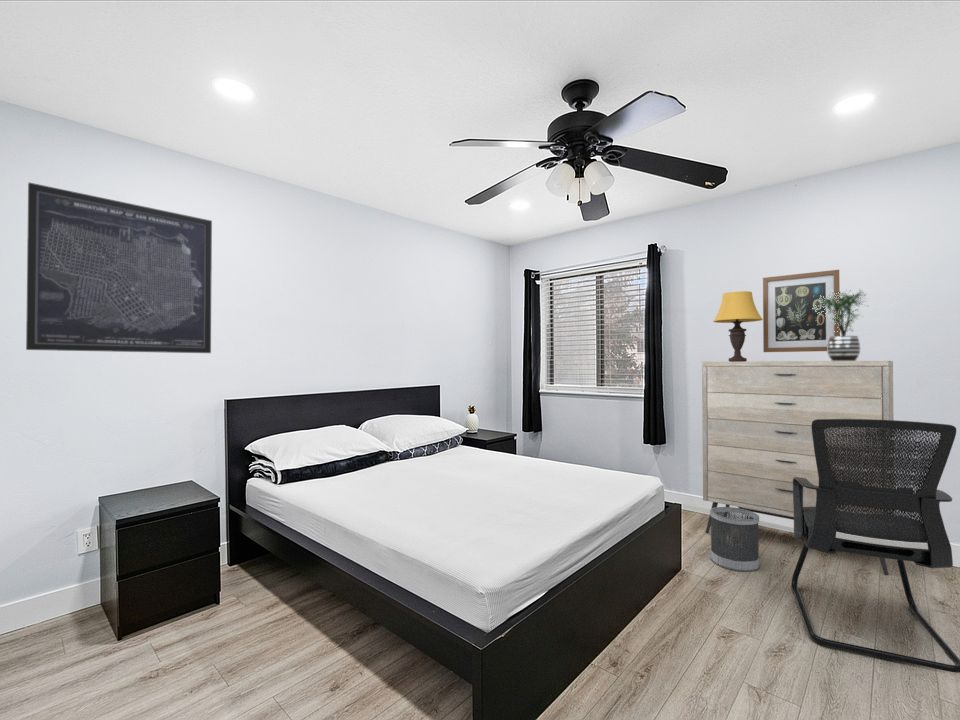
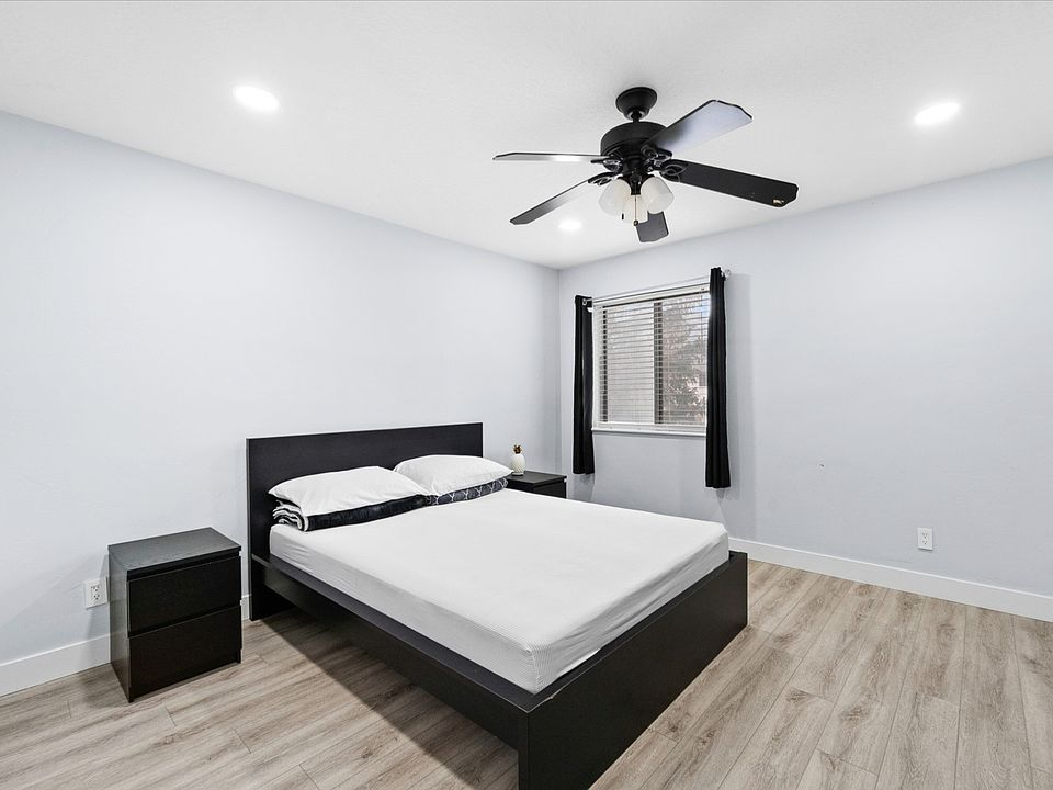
- wall art (799, 312)
- wastebasket (734, 537)
- potted plant (841, 324)
- chair (863, 519)
- wall art (129, 277)
- table lamp (737, 326)
- dresser (792, 451)
